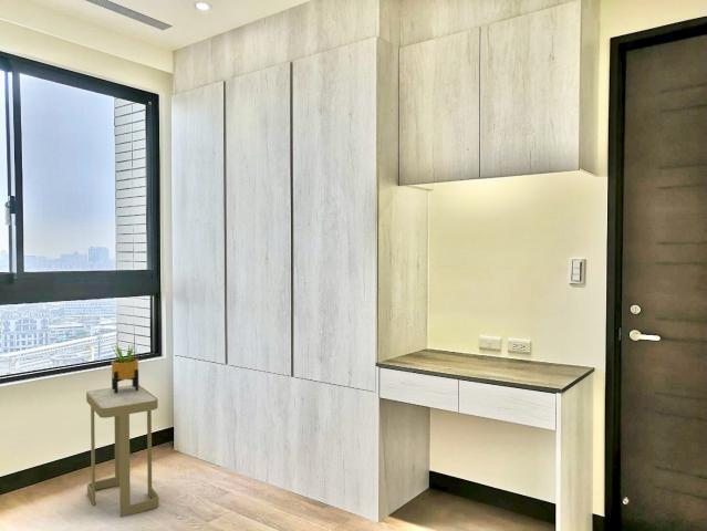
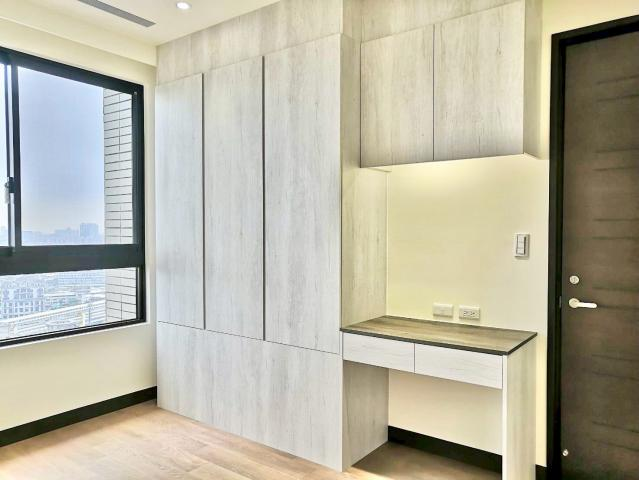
- side table (122, 447)
- potted plant (124, 364)
